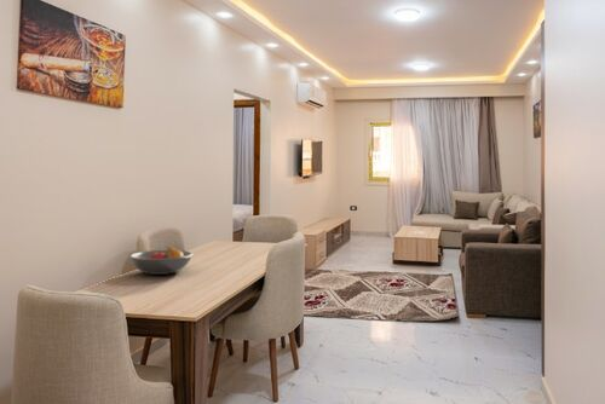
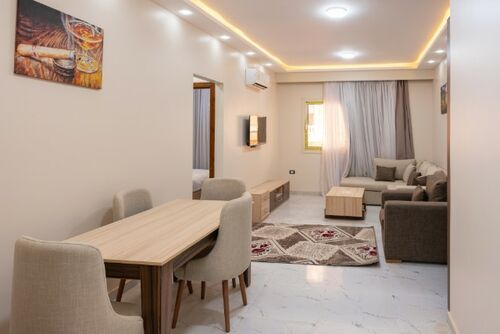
- fruit bowl (161, 260)
